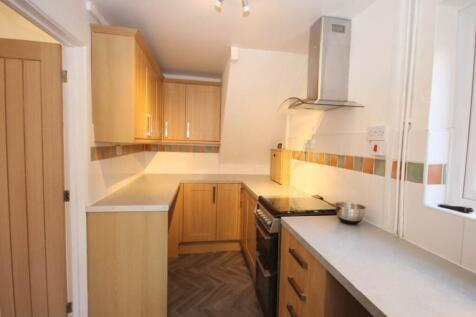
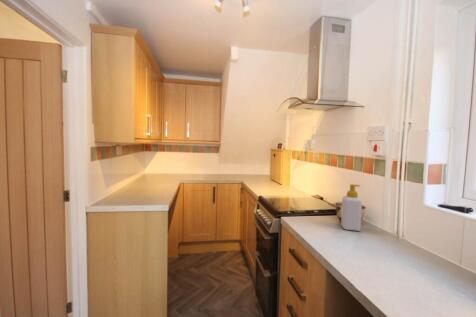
+ soap bottle (351, 206)
